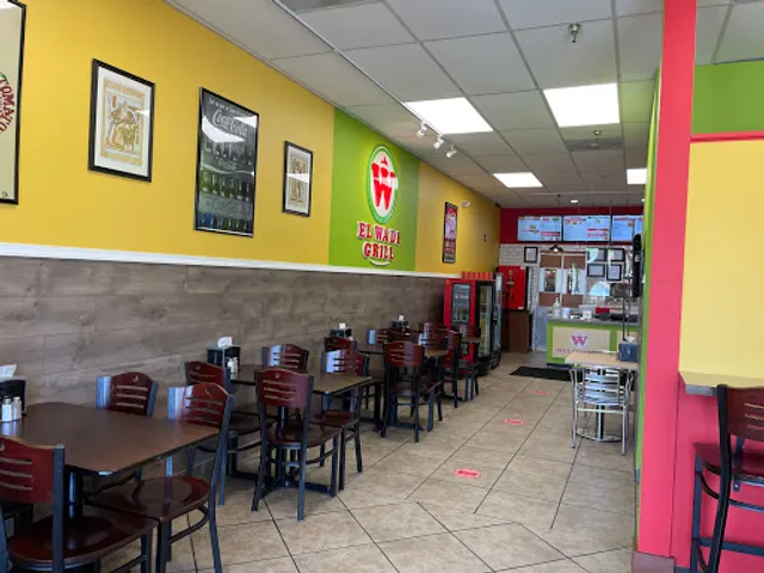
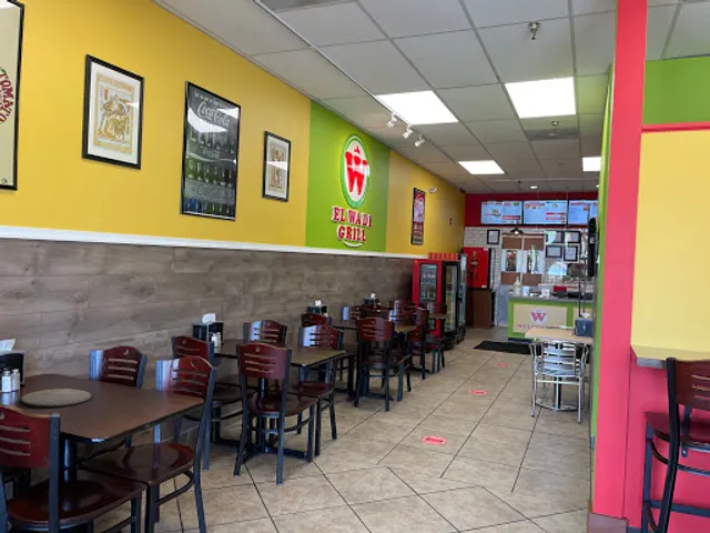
+ plate (57, 396)
